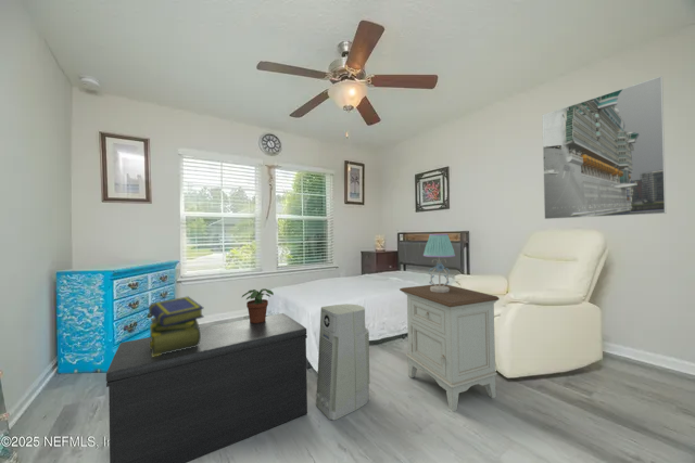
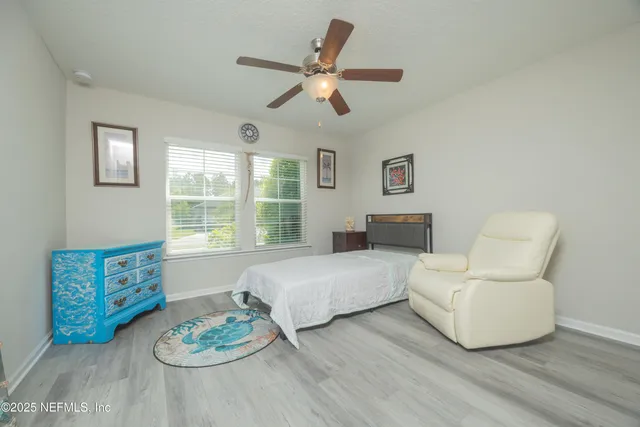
- bench (218, 378)
- potted plant (257, 305)
- stack of books (177, 322)
- nightstand (445, 338)
- table lamp (439, 261)
- air purifier (343, 355)
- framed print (595, 157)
